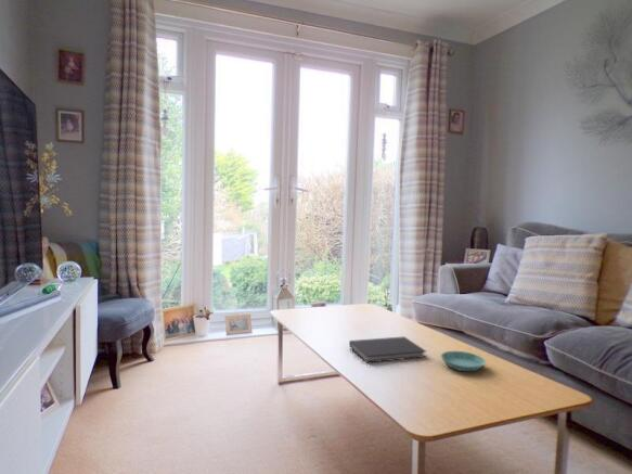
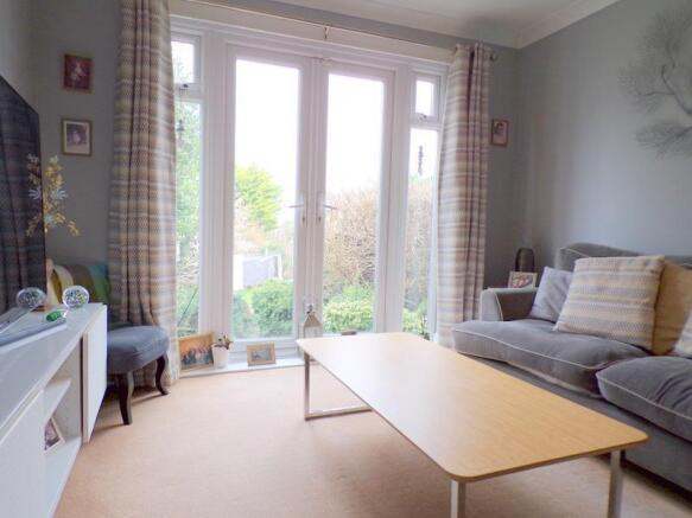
- diary (386, 348)
- saucer (462, 361)
